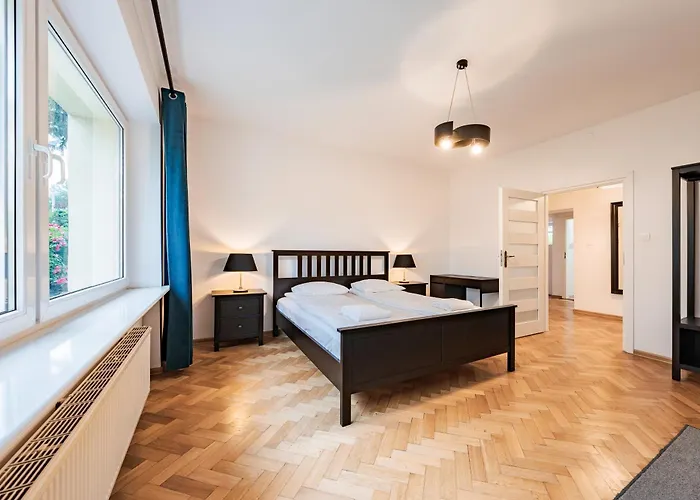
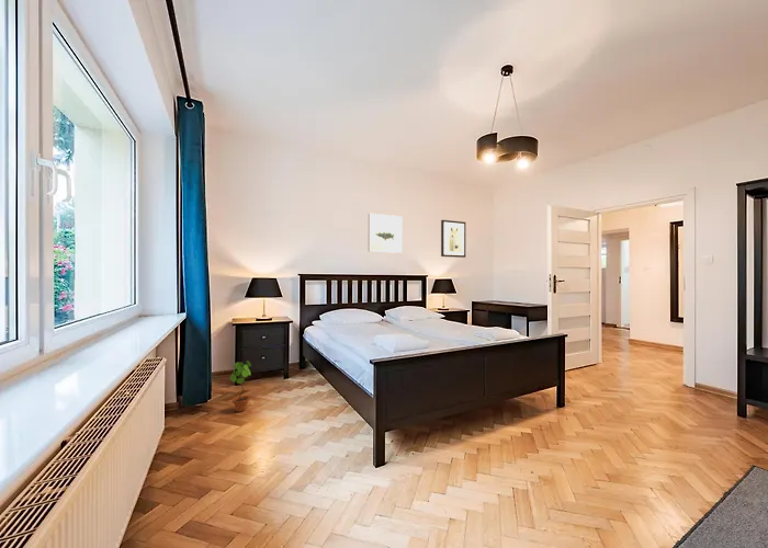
+ potted plant (241, 386)
+ wall art (385, 233)
+ wall art (453, 239)
